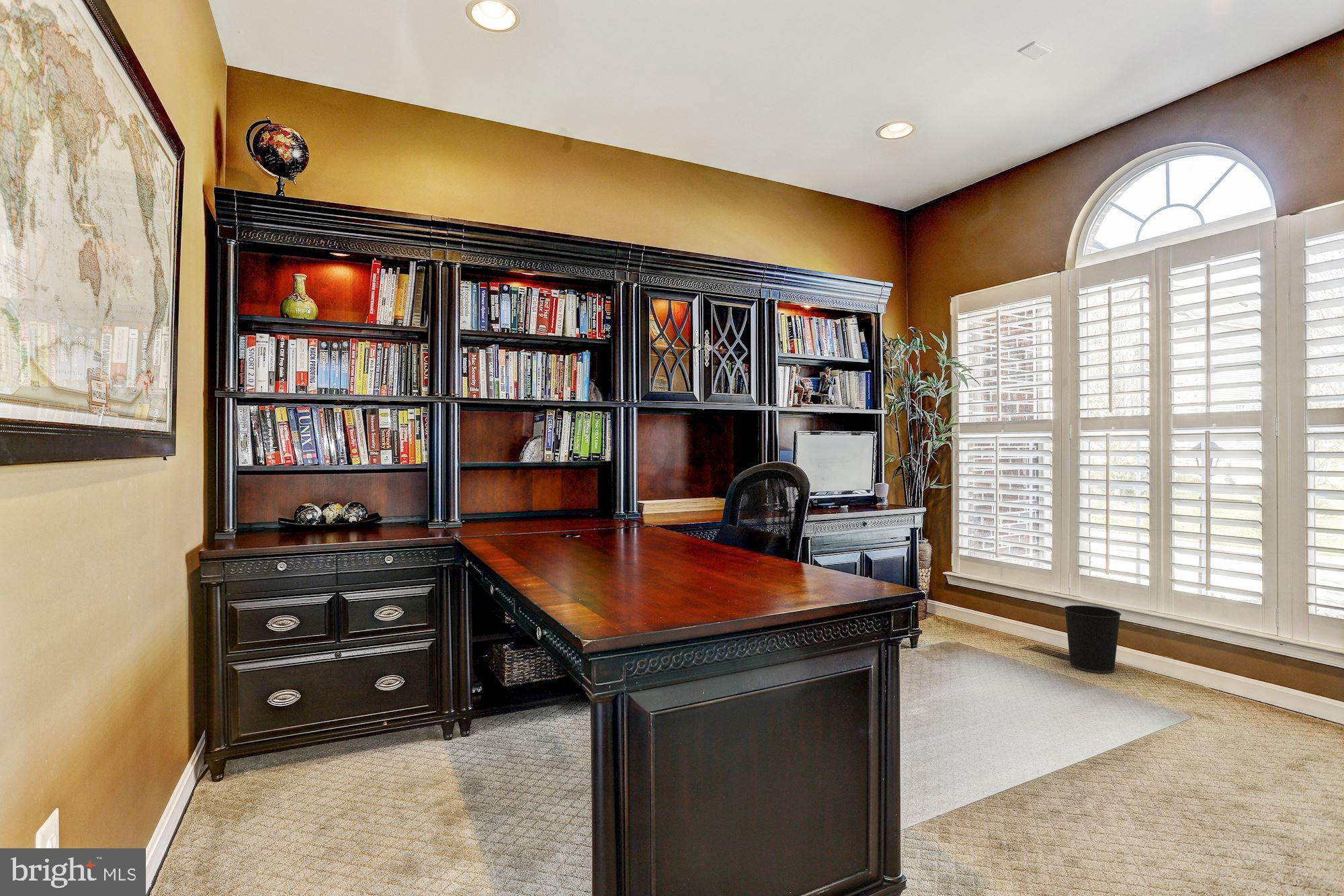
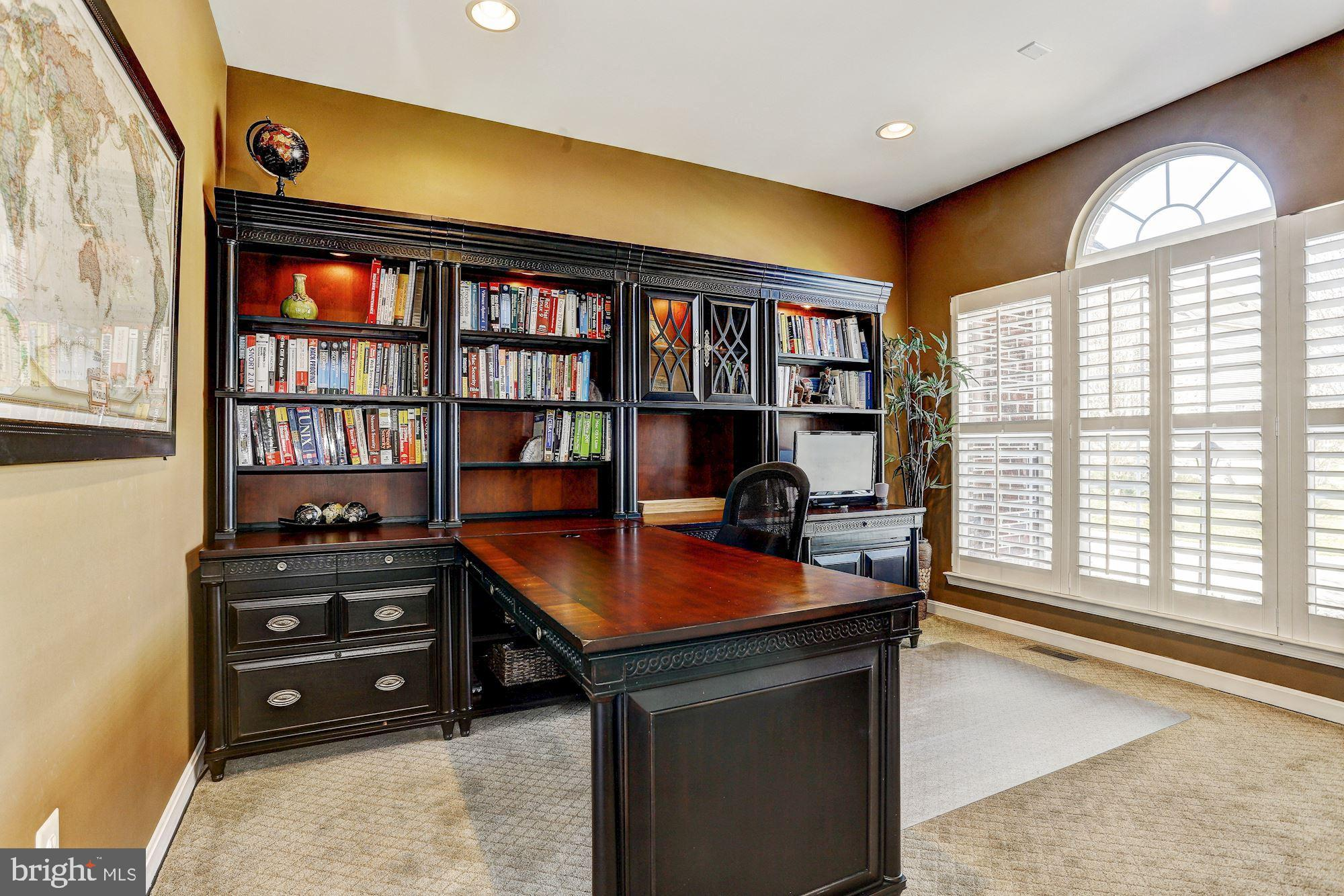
- wastebasket (1091, 639)
